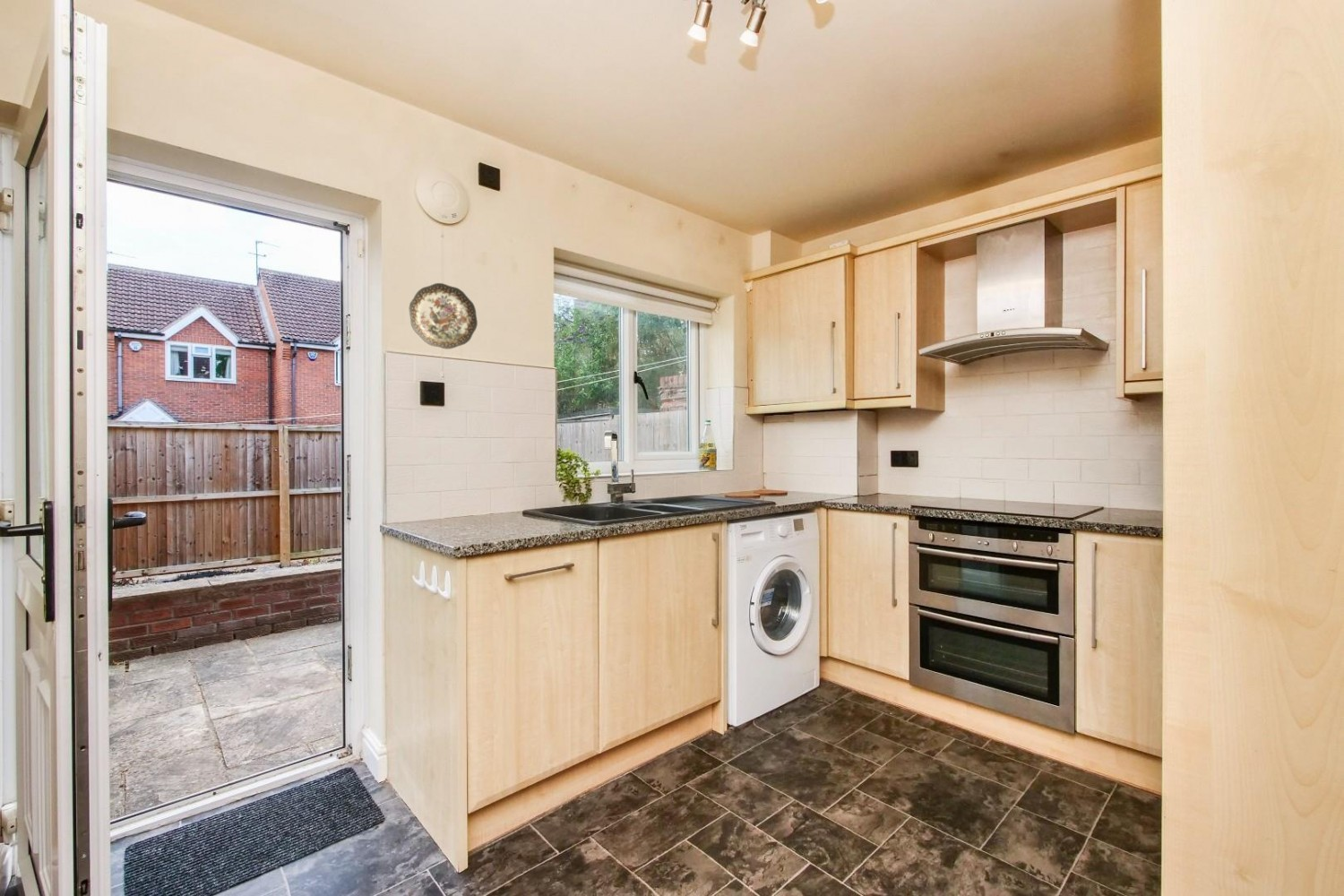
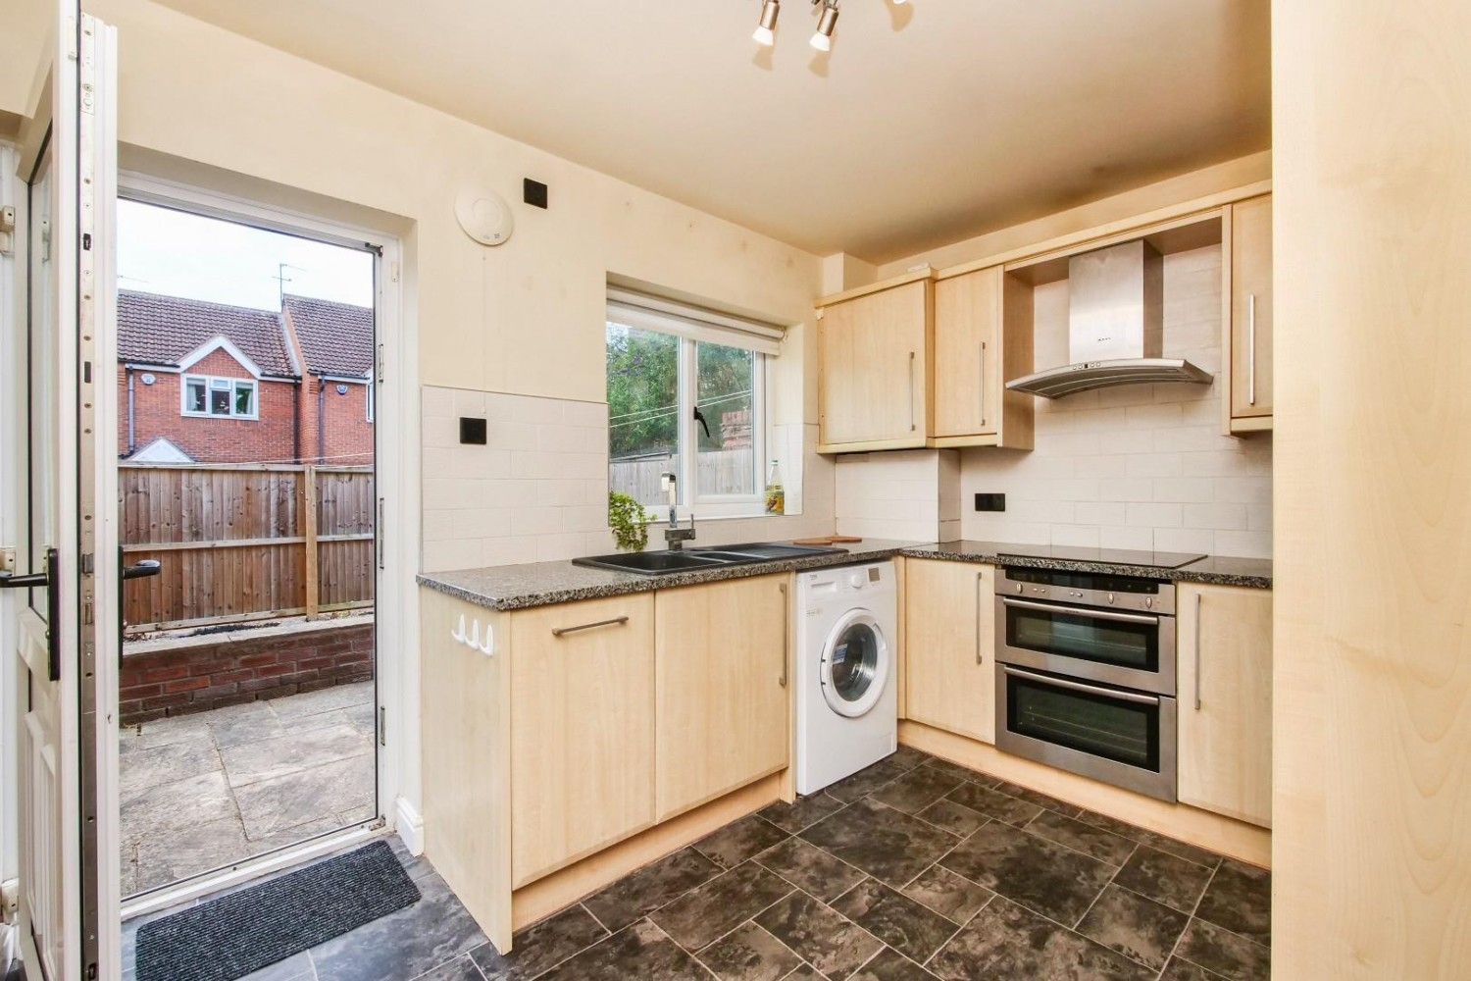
- decorative plate (444, 316)
